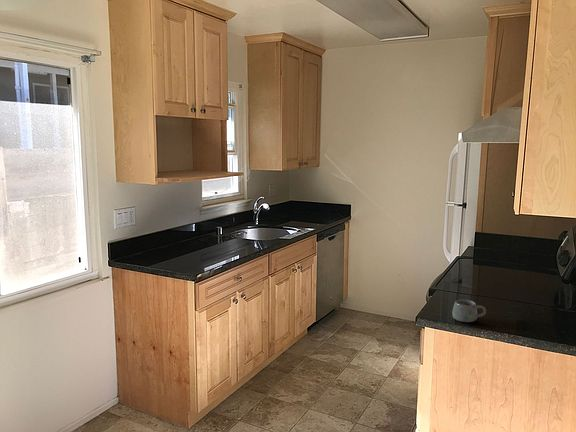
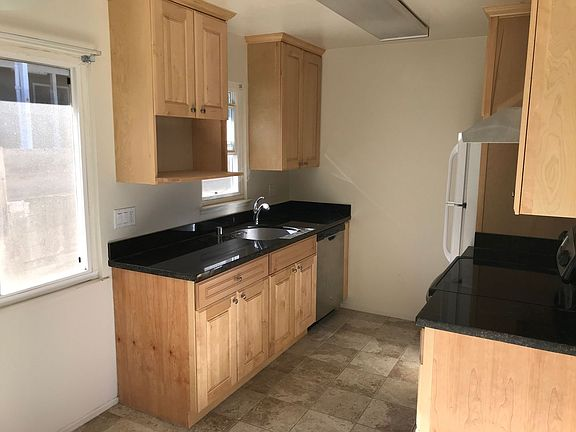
- mug (469, 311)
